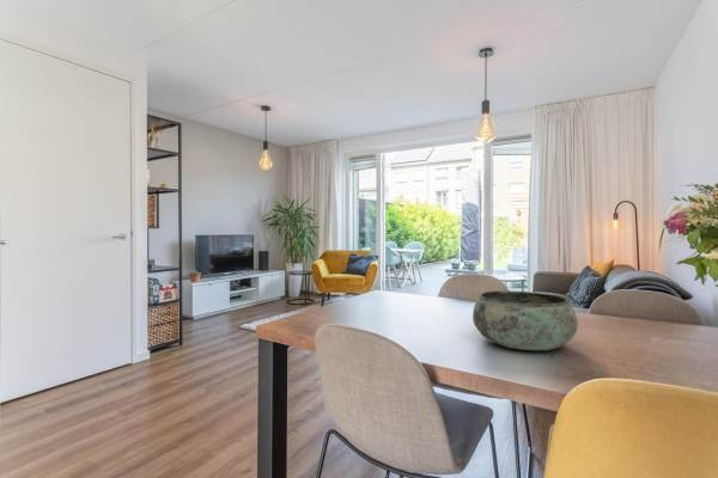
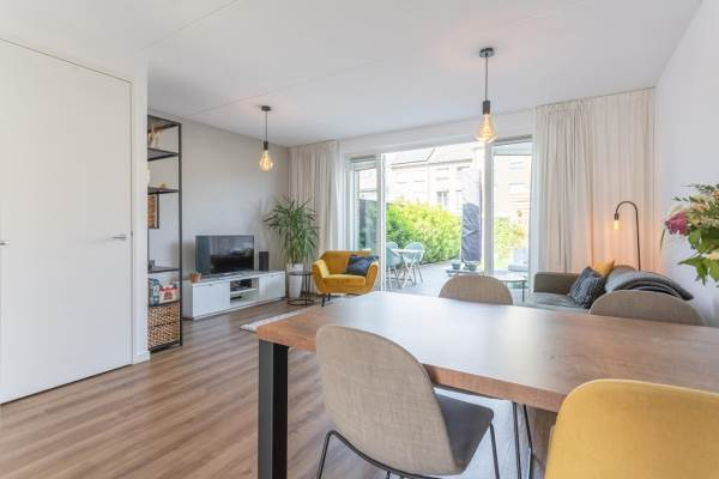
- bowl (522, 319)
